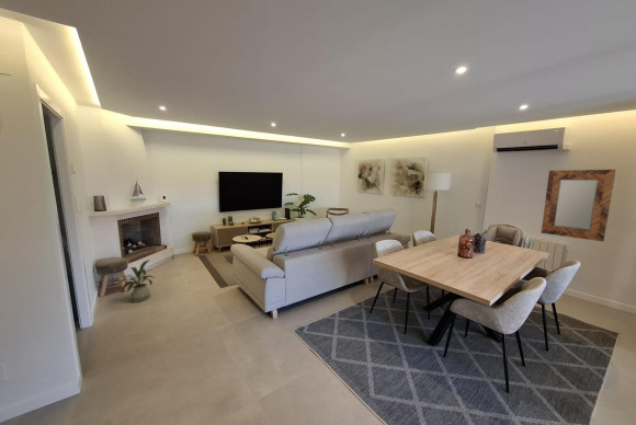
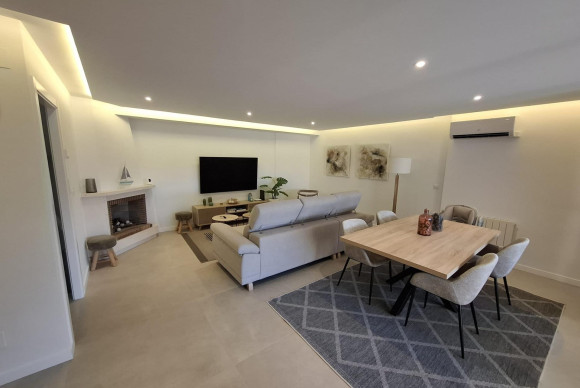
- house plant (135, 282)
- home mirror (575, 204)
